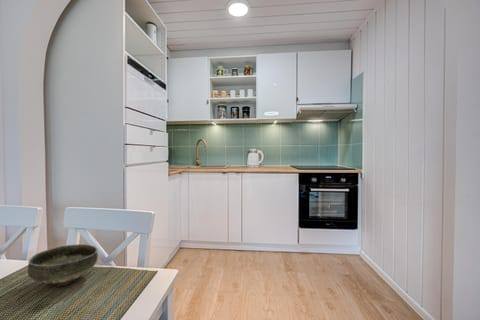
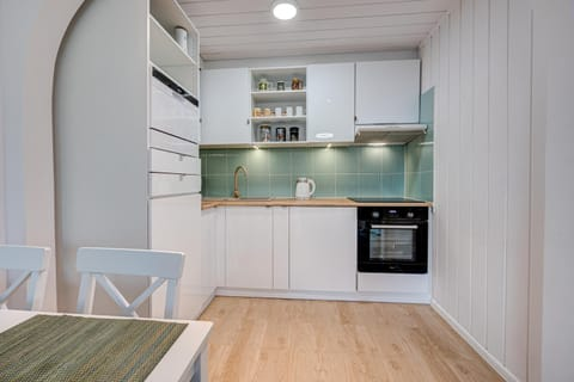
- bowl (65, 267)
